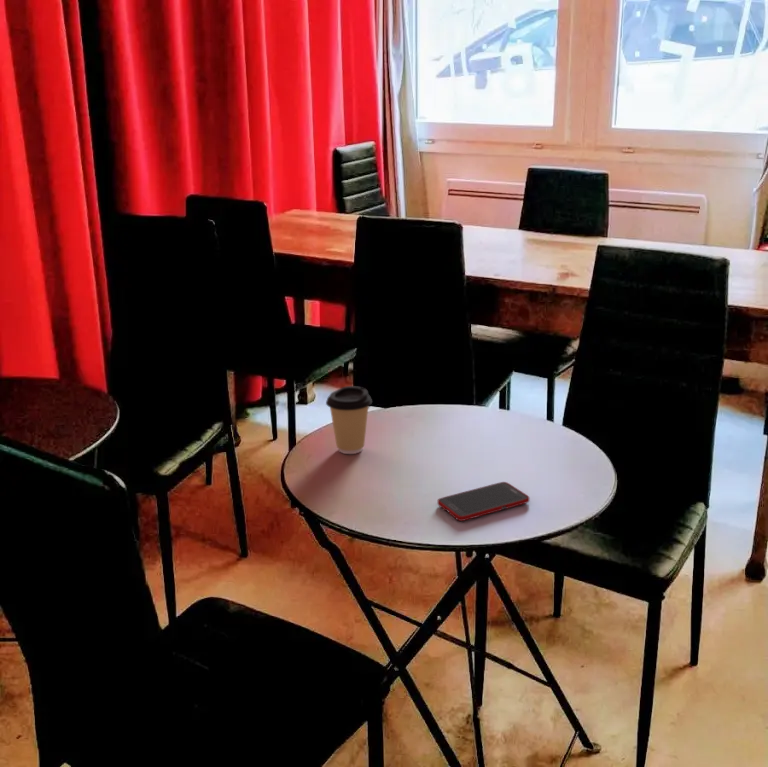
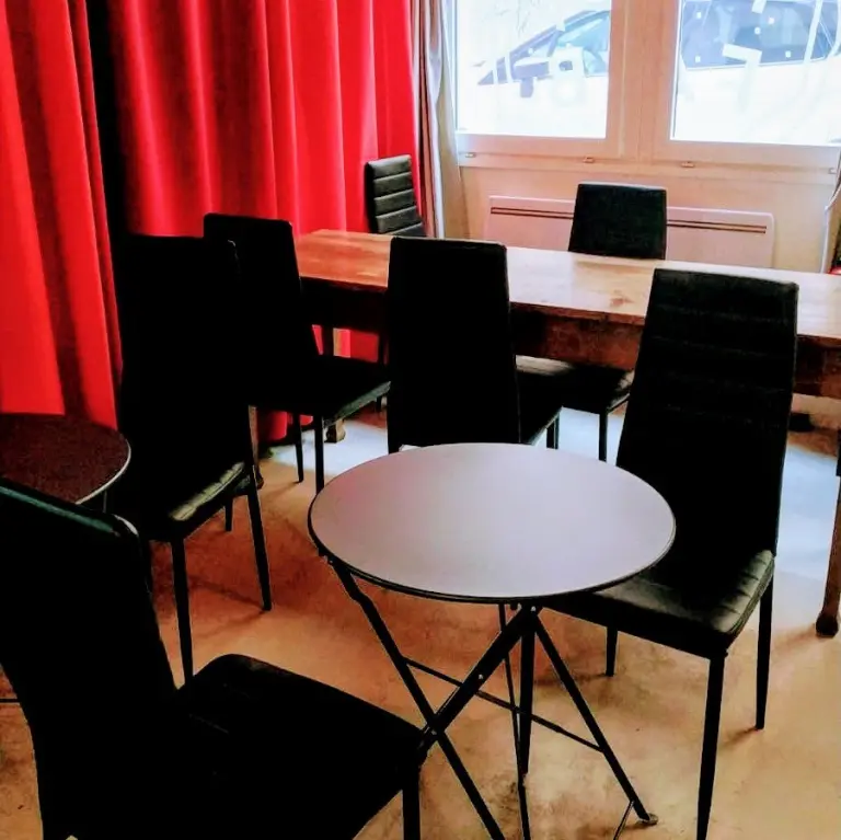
- coffee cup (349, 421)
- cell phone (483, 500)
